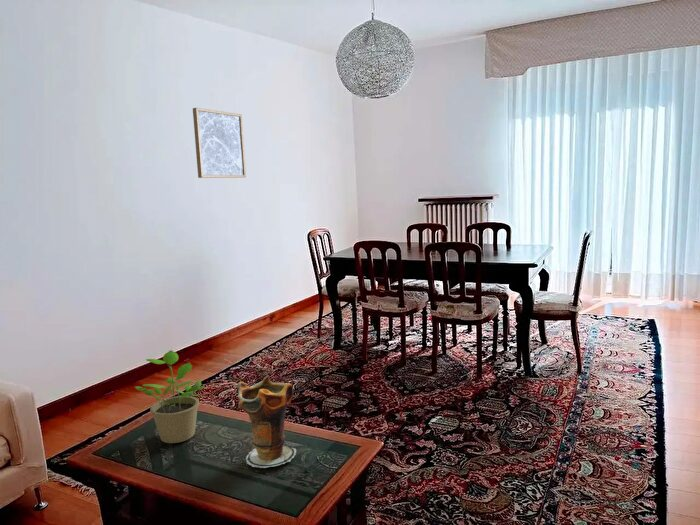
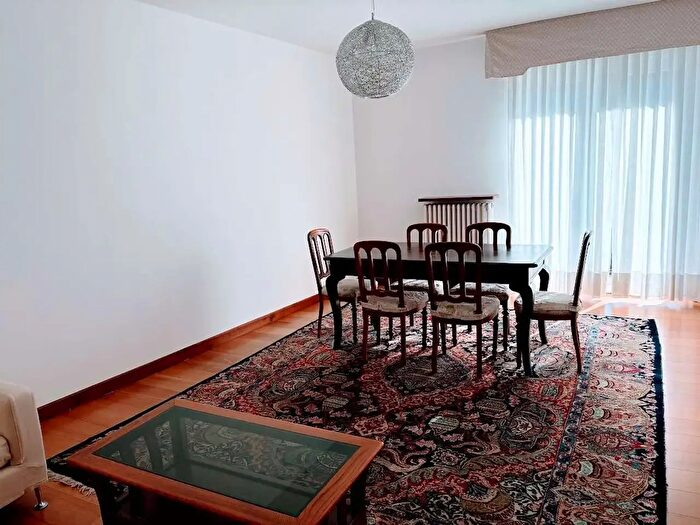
- wall art (220, 144)
- decorative vase (266, 418)
- potted plant (177, 397)
